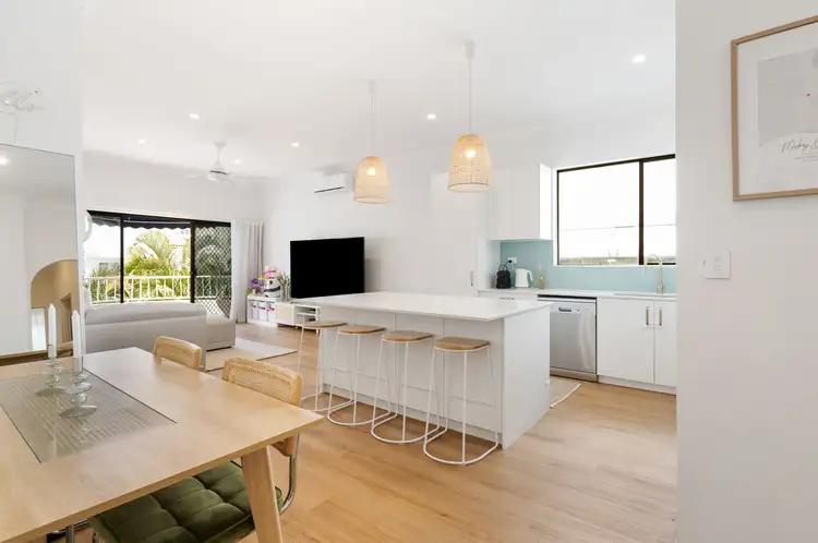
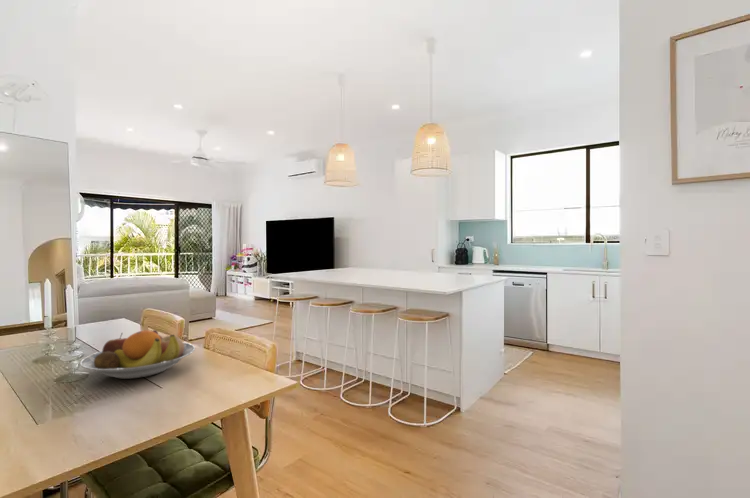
+ fruit bowl (141, 349)
